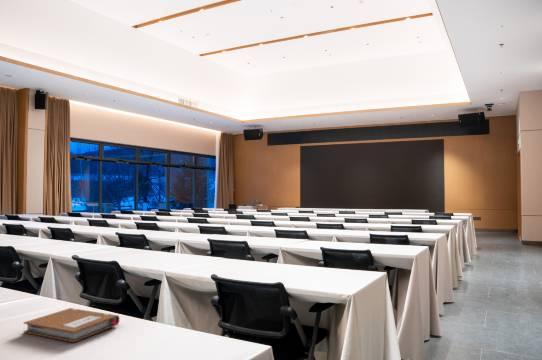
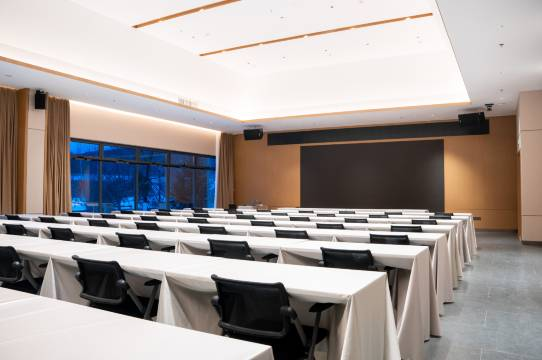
- notebook (74, 323)
